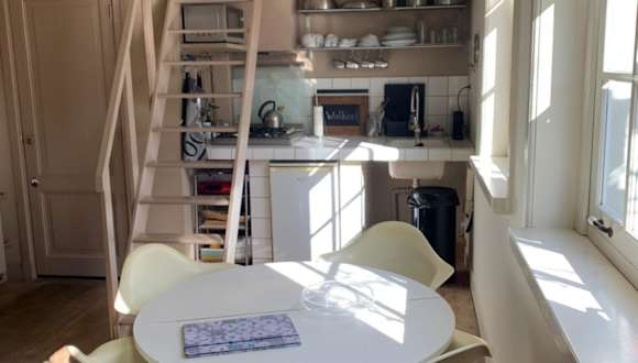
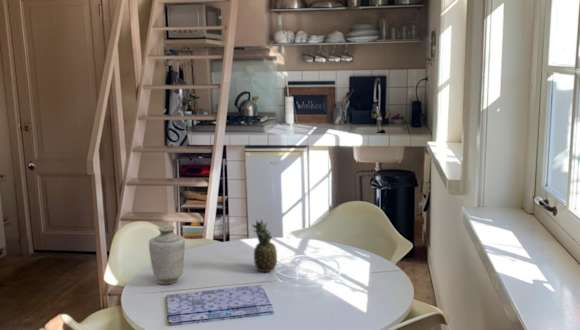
+ fruit (264, 244)
+ vase (167, 254)
